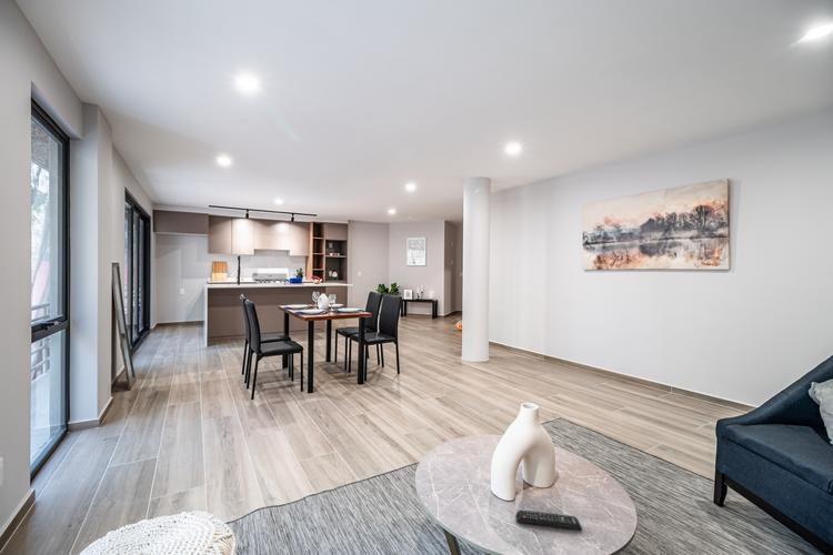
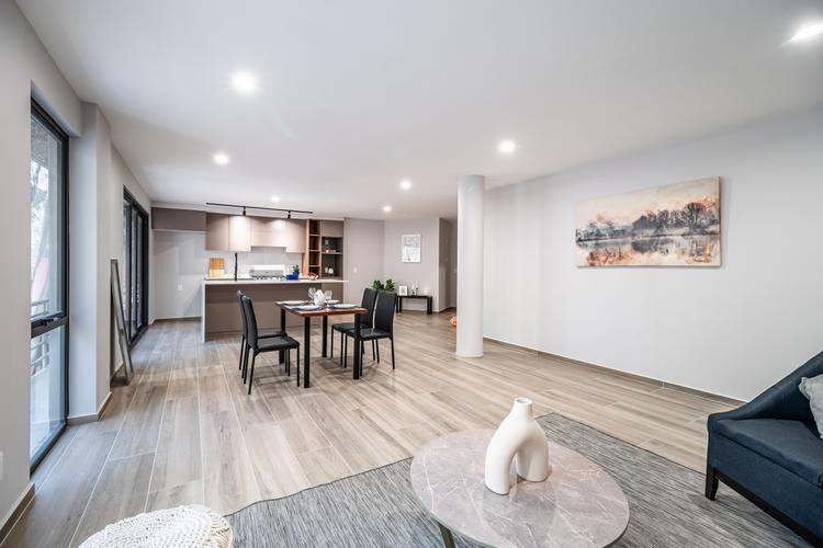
- remote control (548, 519)
